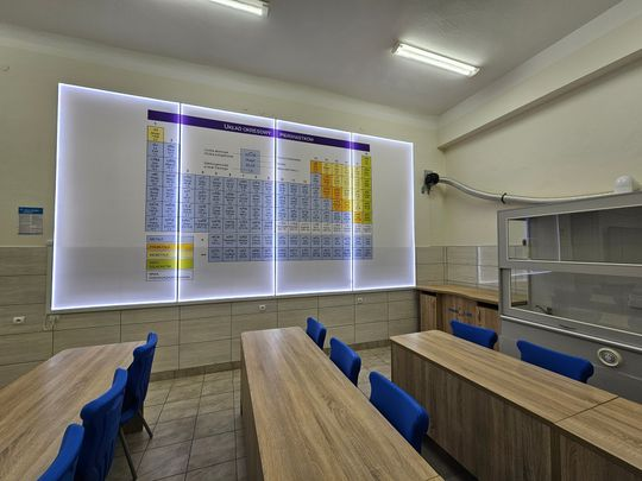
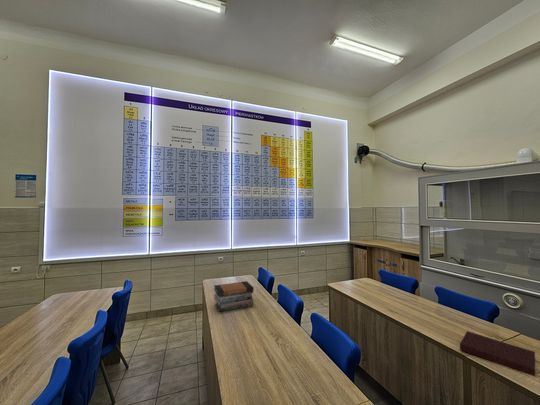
+ notebook (496, 350)
+ book stack (233, 295)
